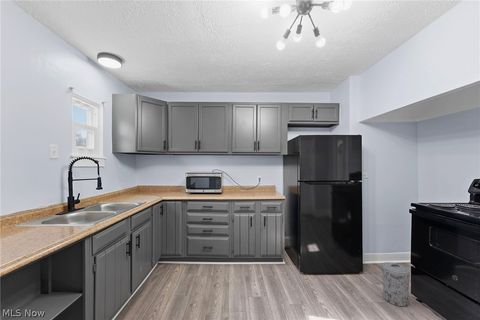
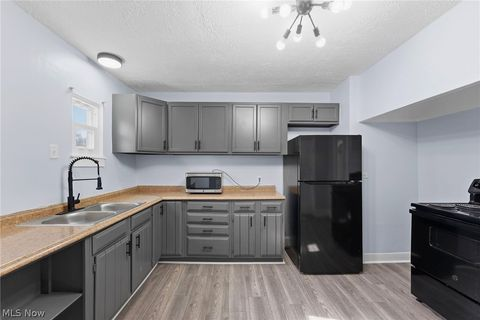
- trash can (395, 282)
